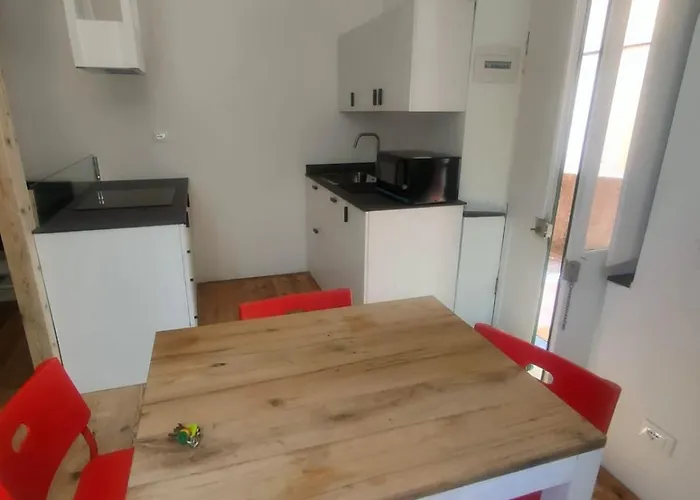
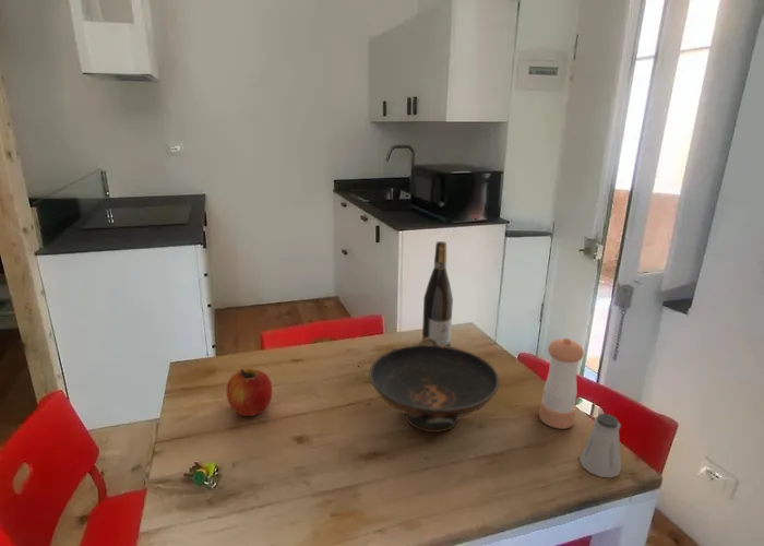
+ wine bottle (438, 295)
+ decorative bowl (432, 394)
+ saltshaker (604, 441)
+ apple (249, 389)
+ pepper shaker (561, 379)
